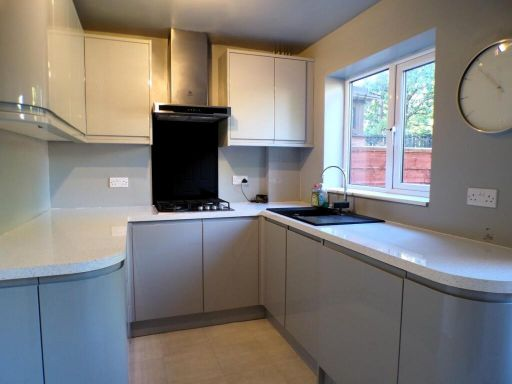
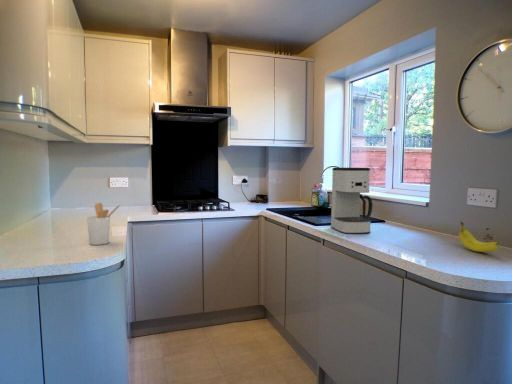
+ coffee maker (354, 199)
+ utensil holder (104, 223)
+ fruit (477, 240)
